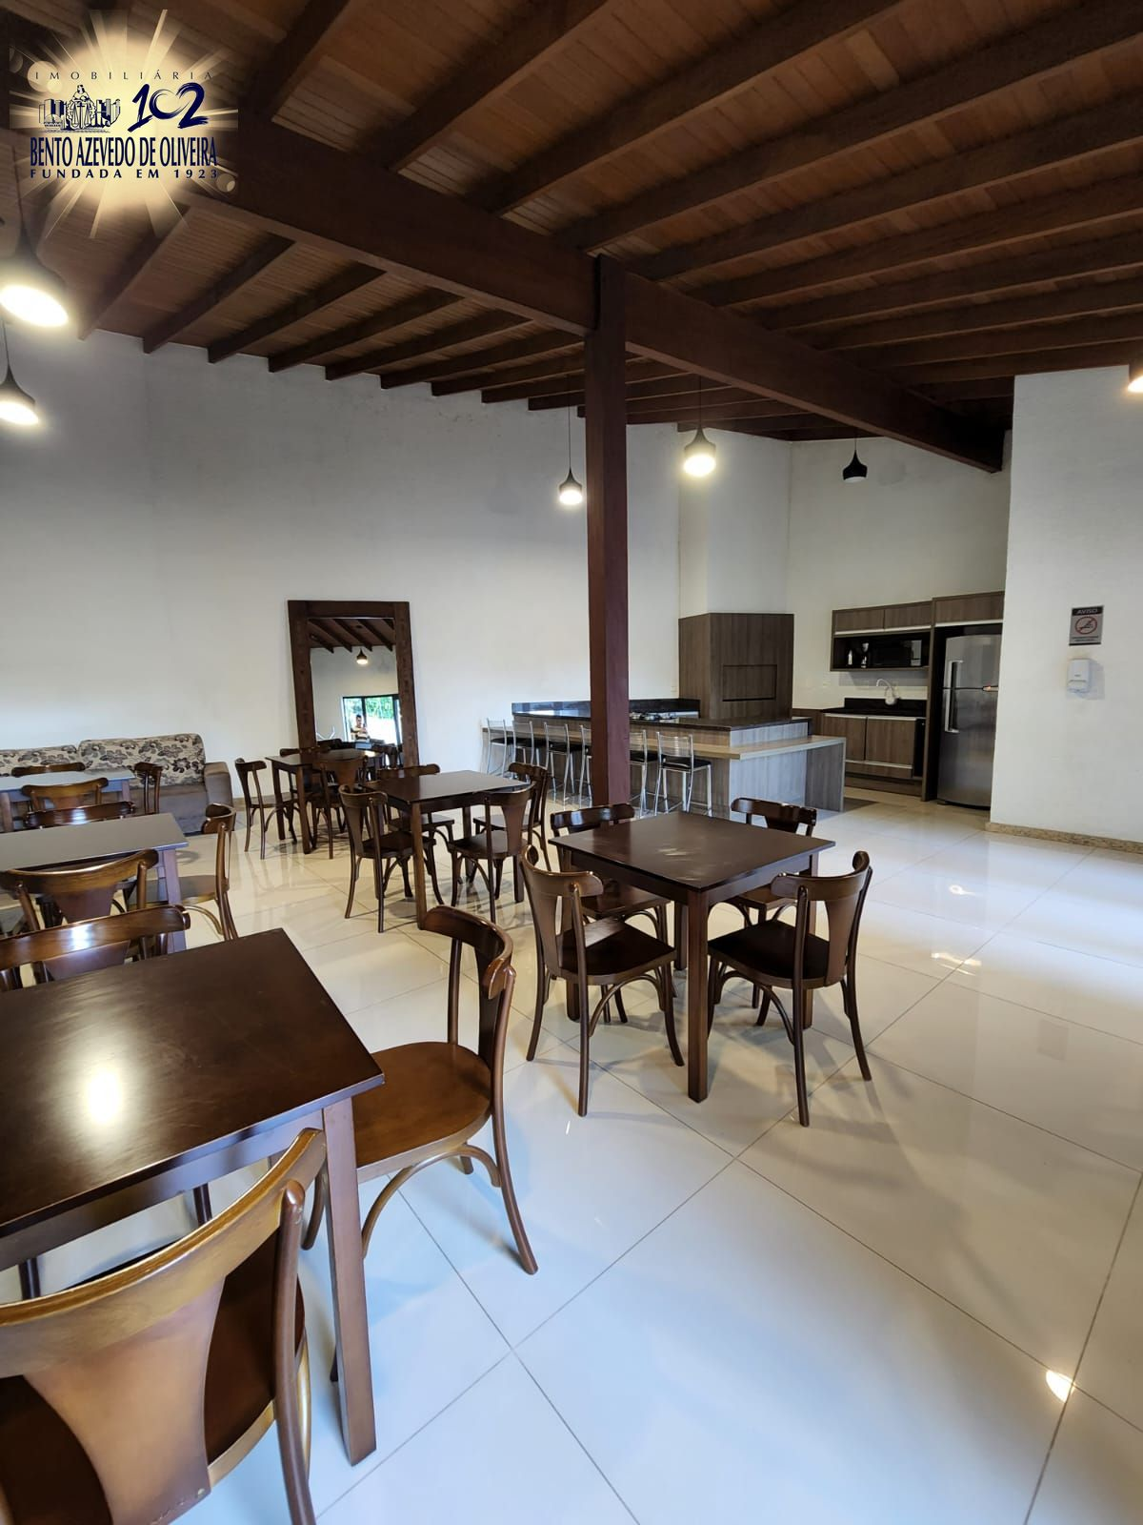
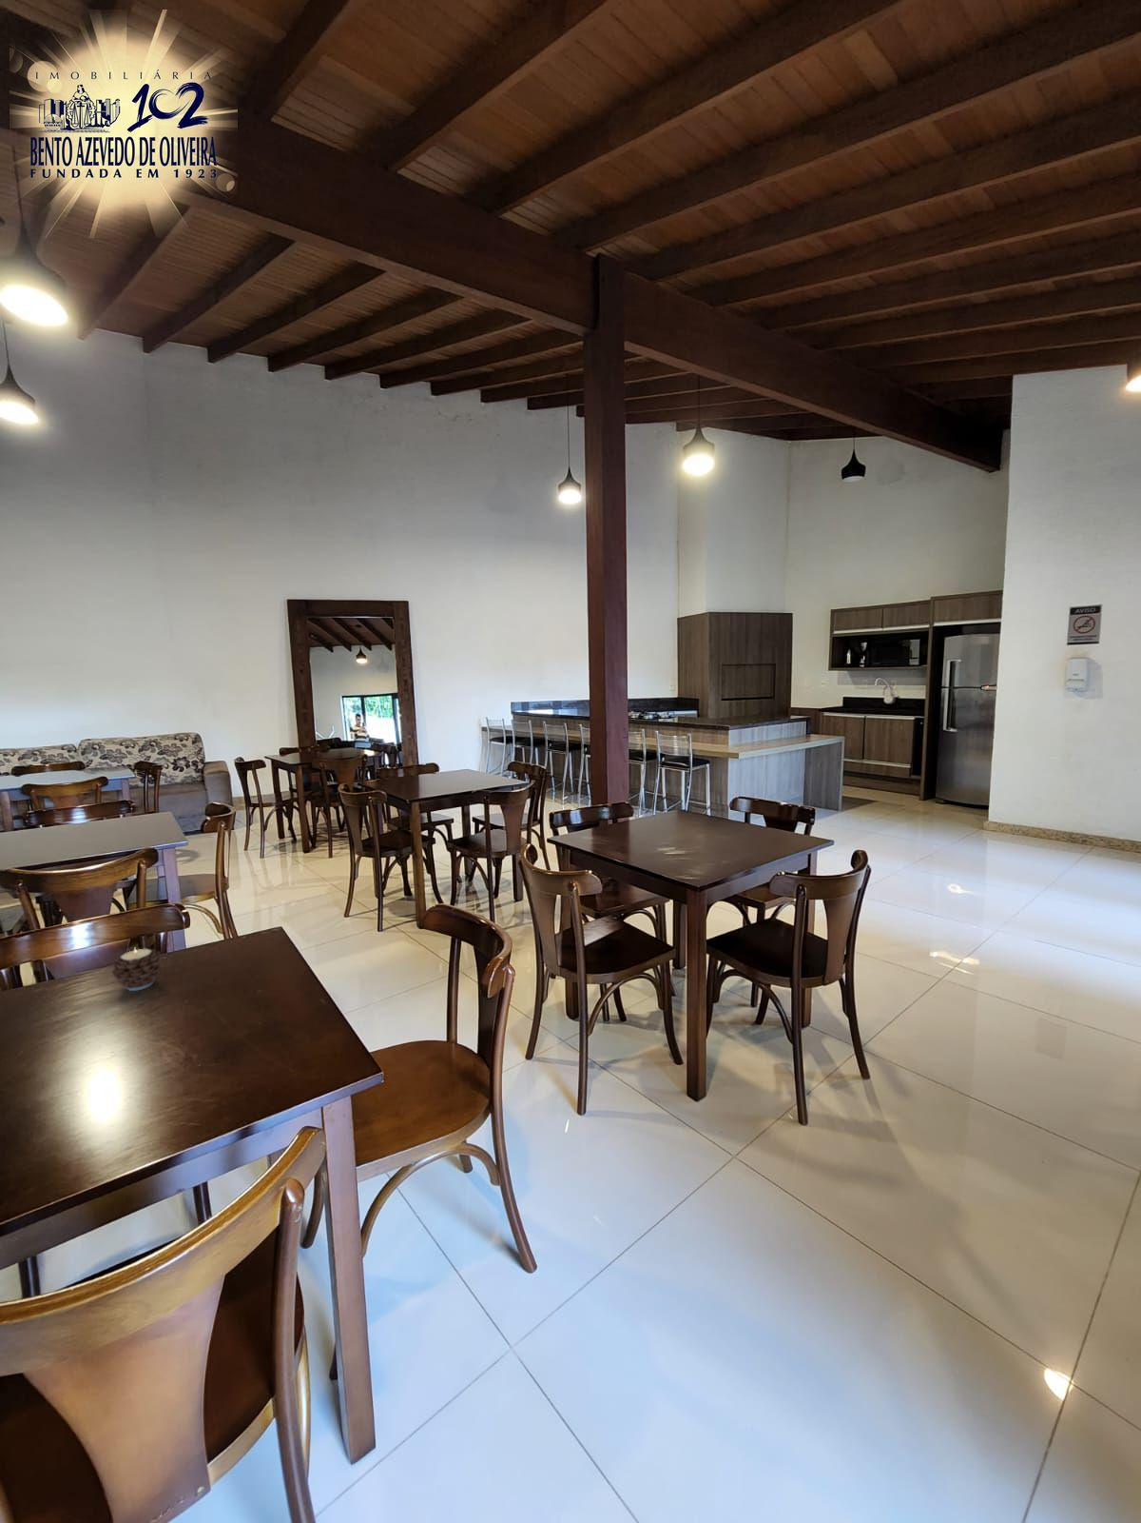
+ candle (138, 967)
